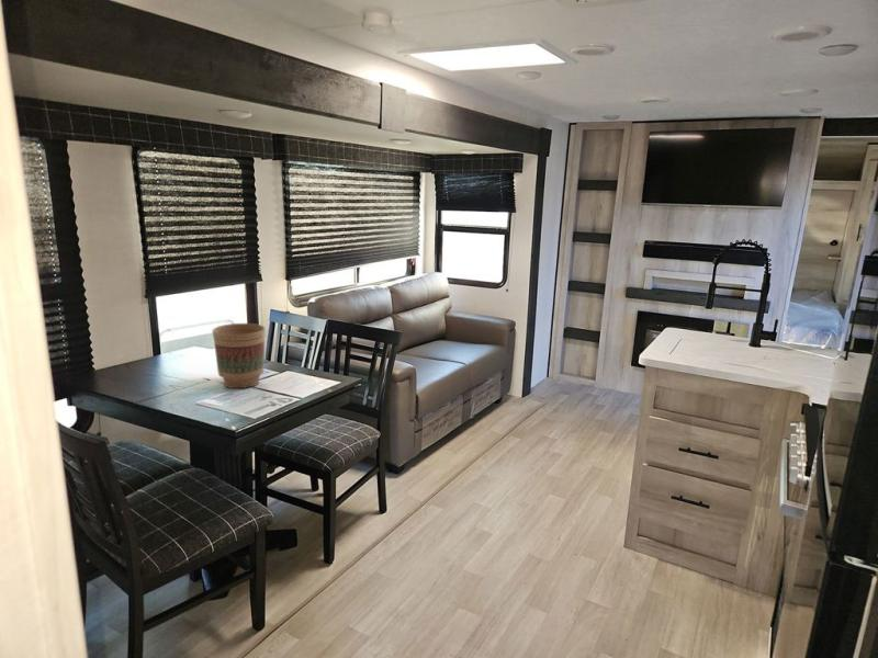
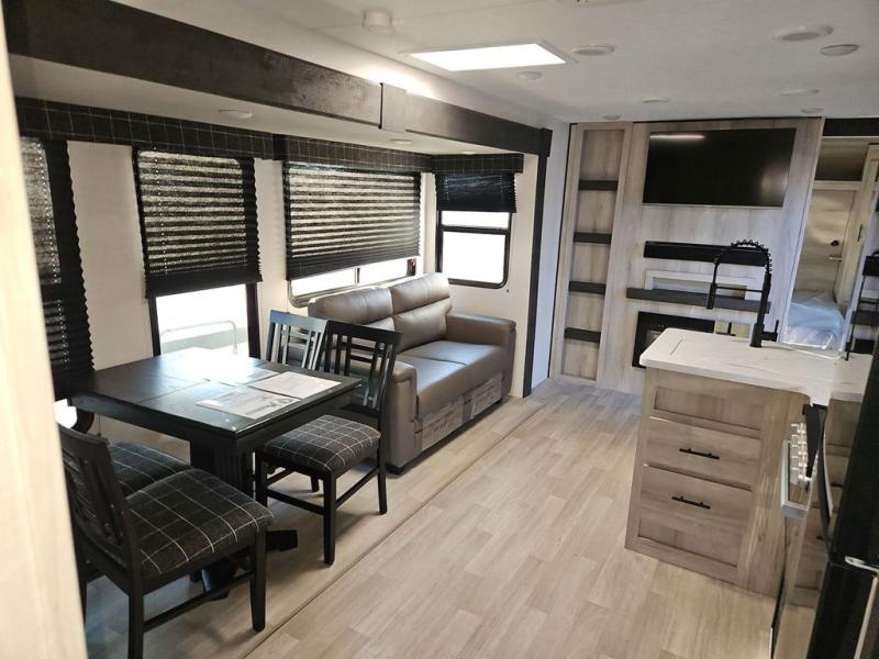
- flower pot (240, 355)
